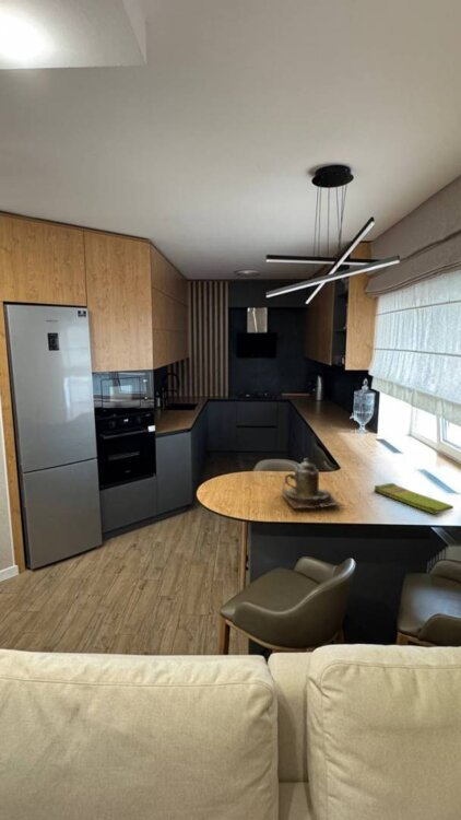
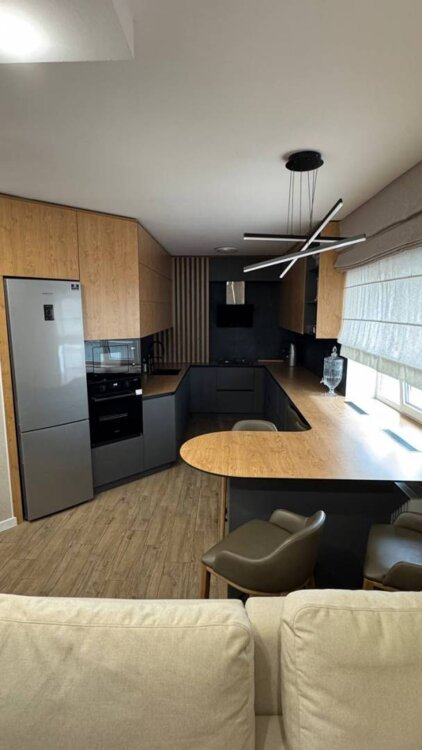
- dish towel (411, 496)
- teapot (311, 480)
